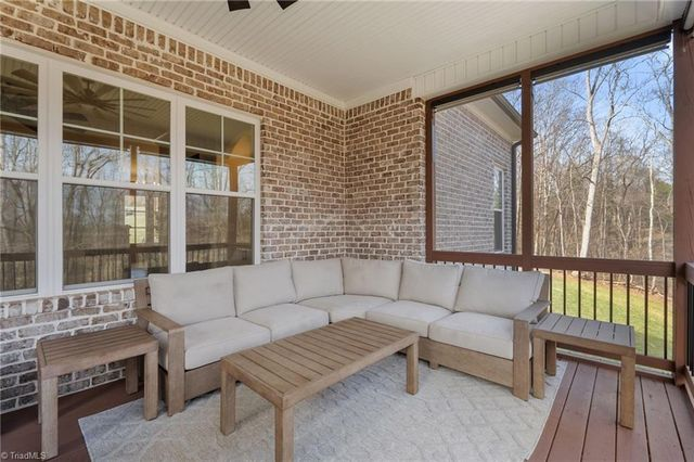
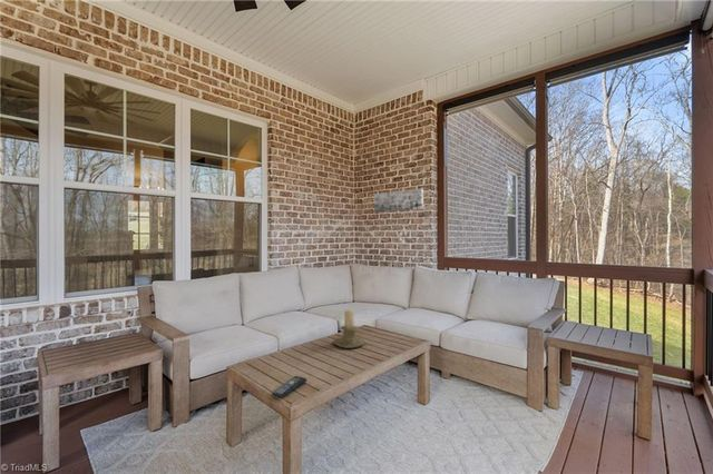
+ candle holder (349, 326)
+ wall art (397, 200)
+ remote control (290, 386)
